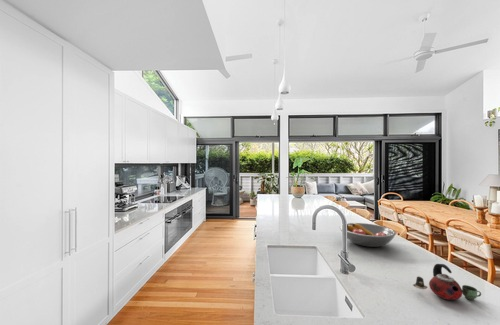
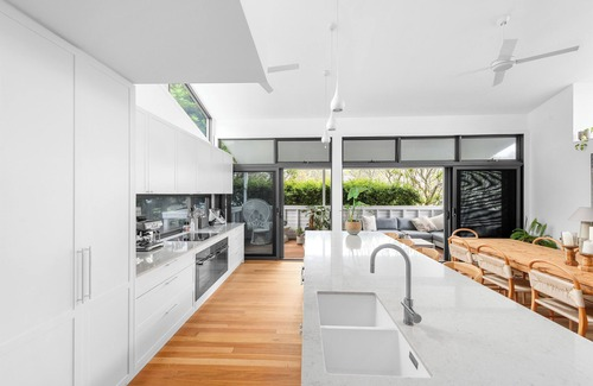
- fruit bowl (366, 234)
- kettle (446, 281)
